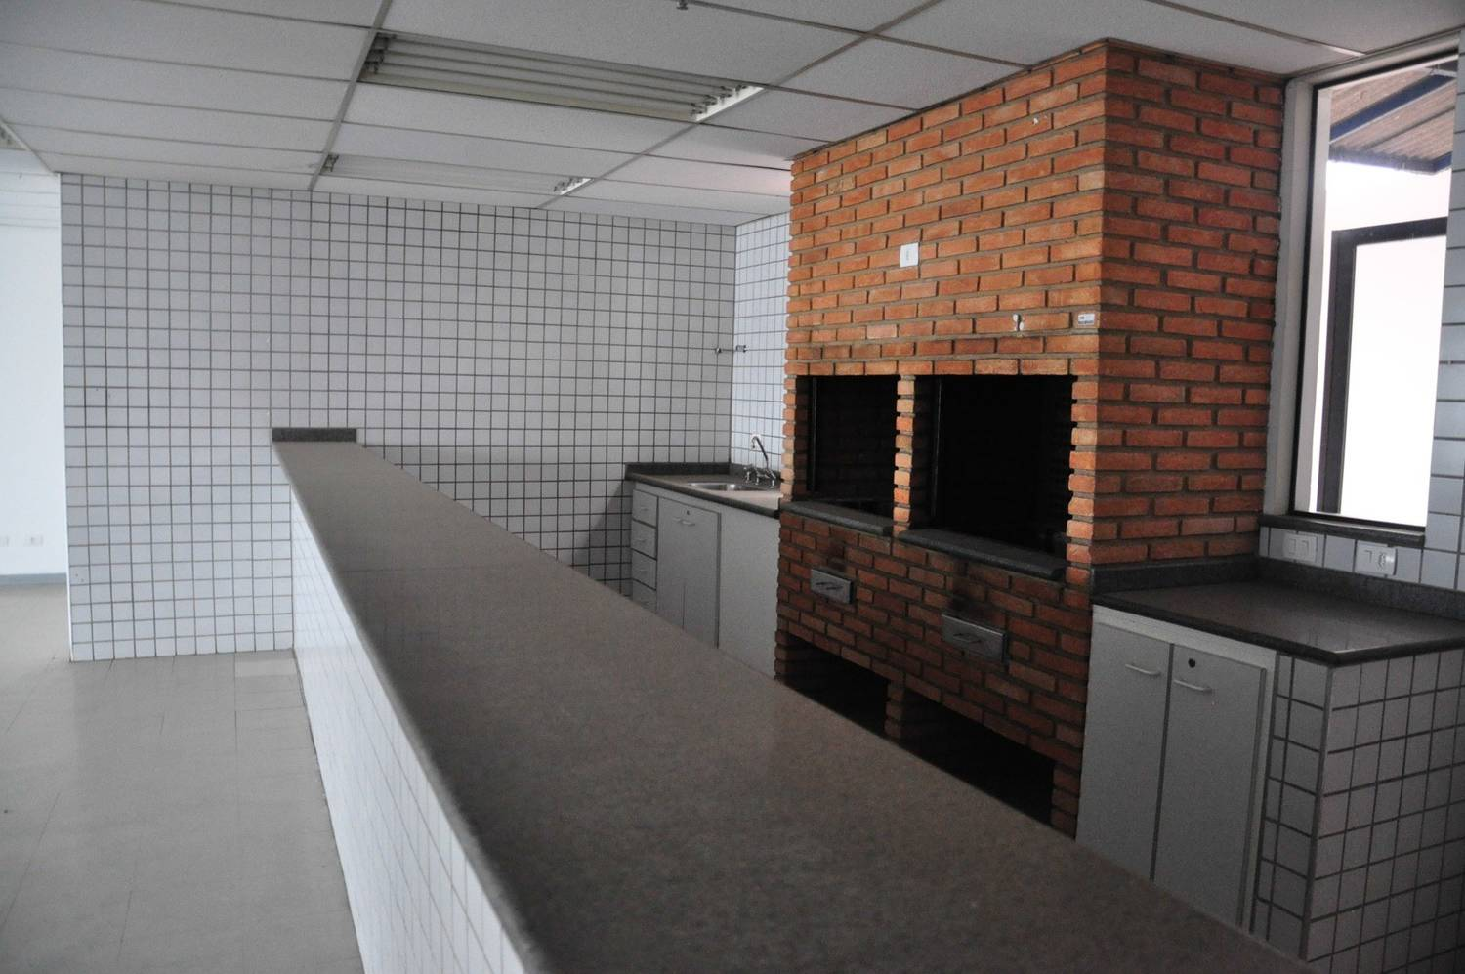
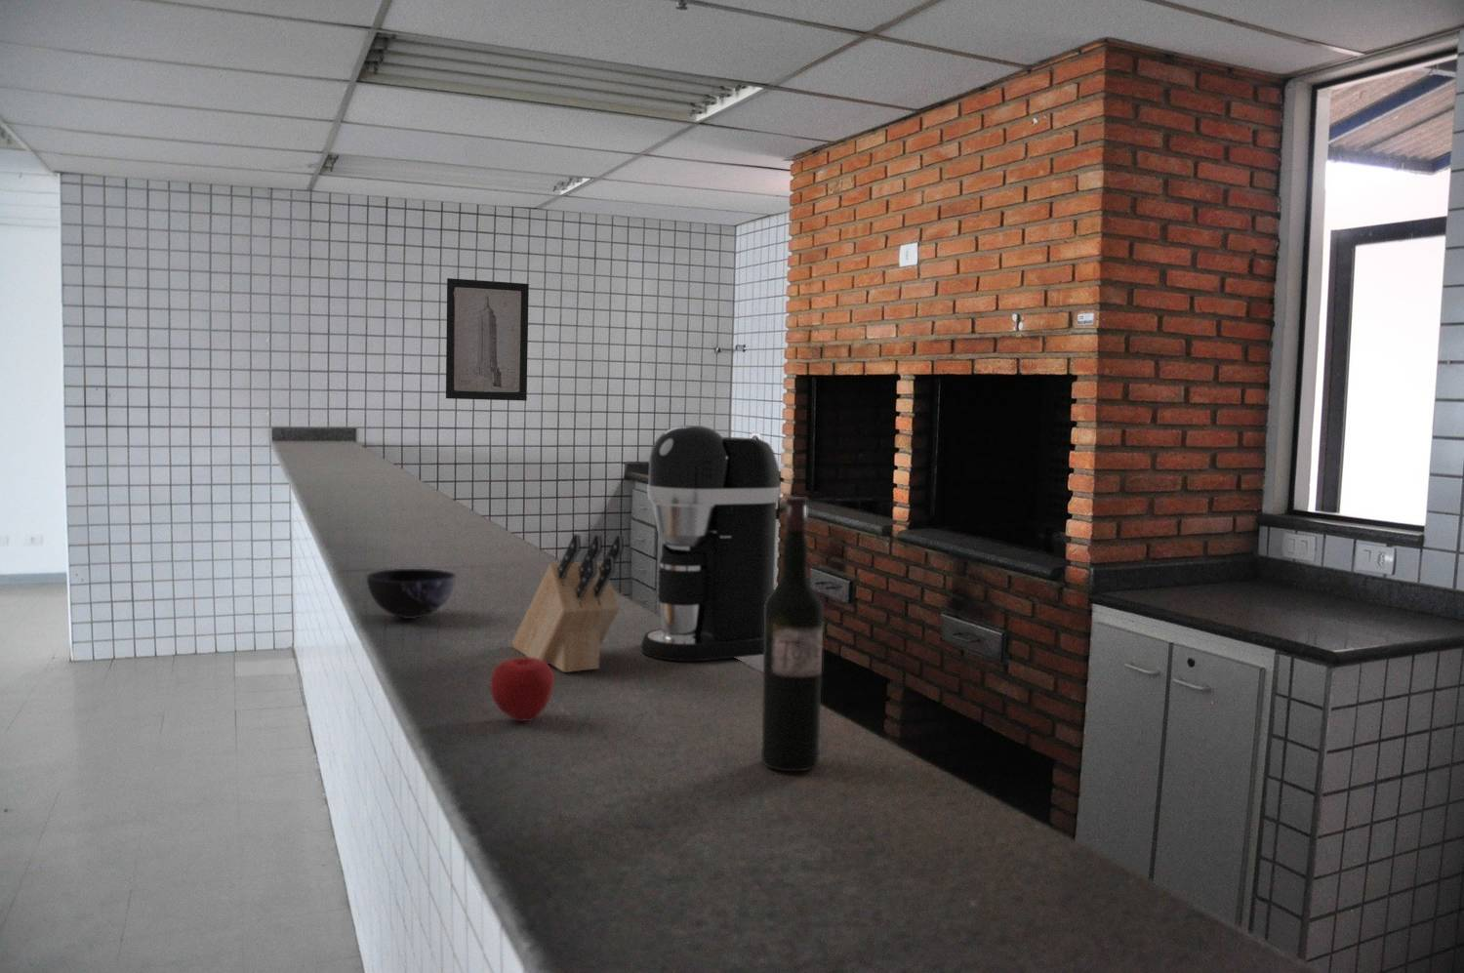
+ knife block (568, 593)
+ wall art (487, 341)
+ wine bottle (794, 631)
+ apple (523, 687)
+ coffee maker (712, 538)
+ bowl (411, 596)
